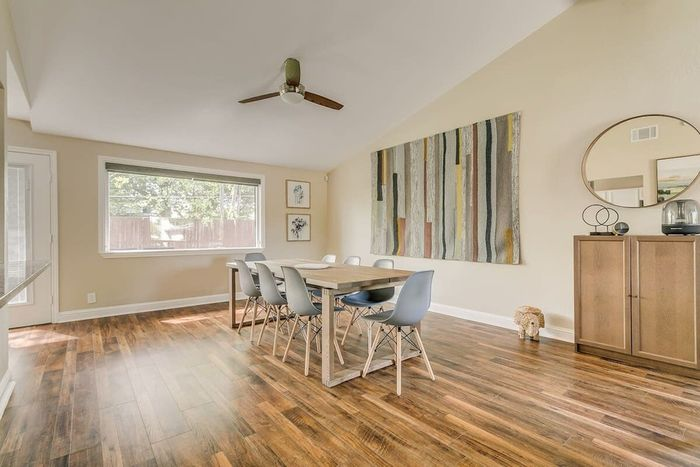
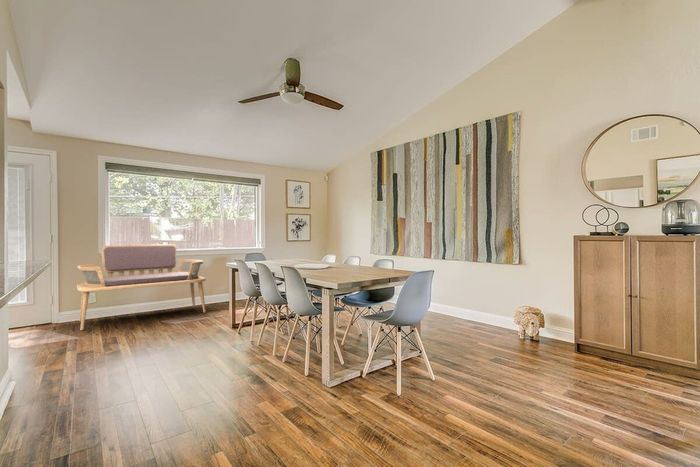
+ bench (145, 280)
